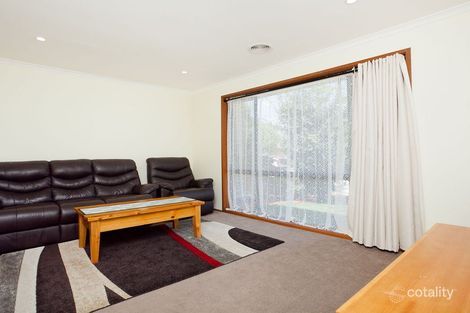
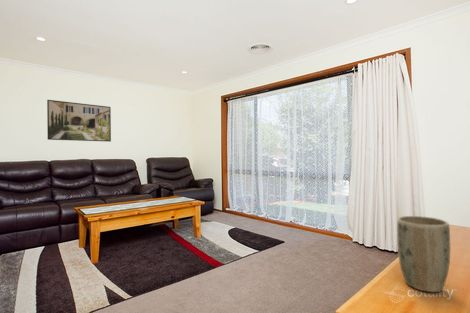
+ plant pot (422, 252)
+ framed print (81, 122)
